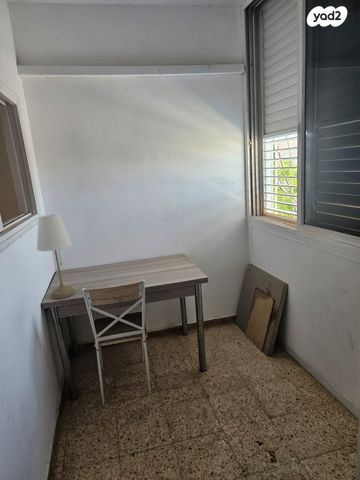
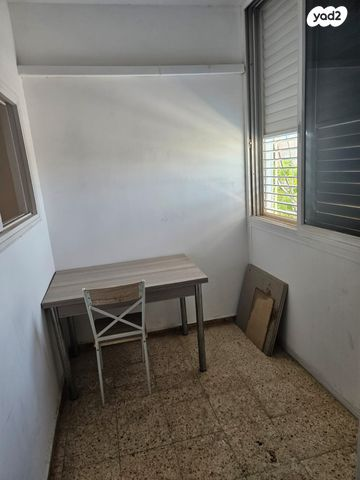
- desk lamp (56, 256)
